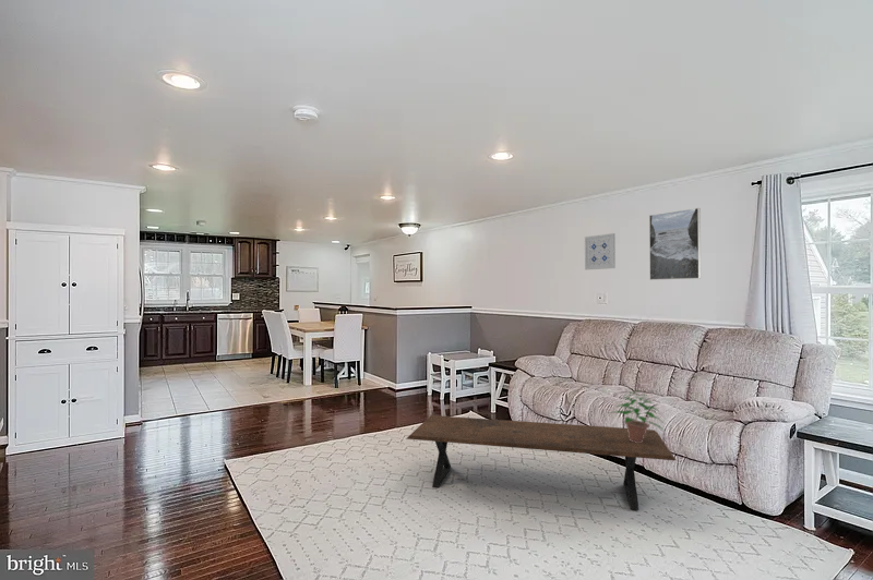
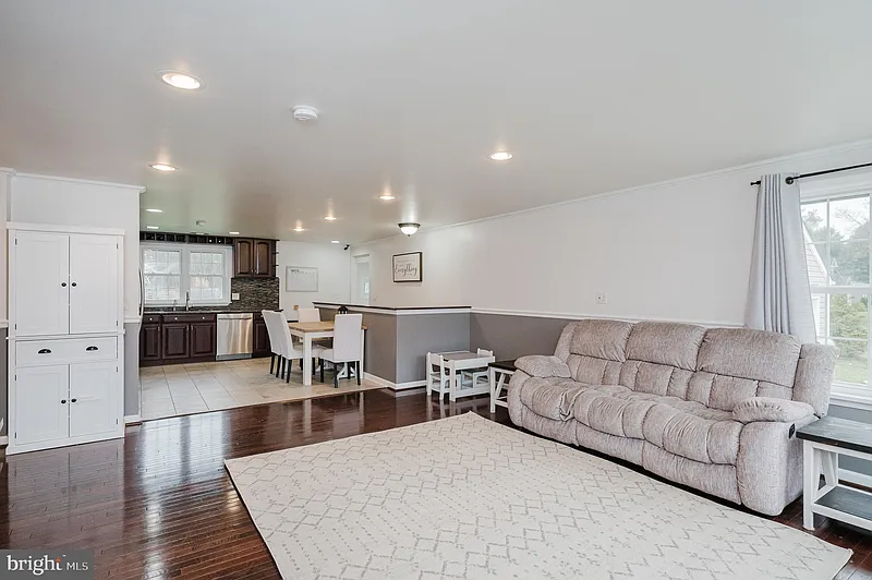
- wall art (599, 252)
- potted plant (636, 414)
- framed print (673, 245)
- coffee table (534, 448)
